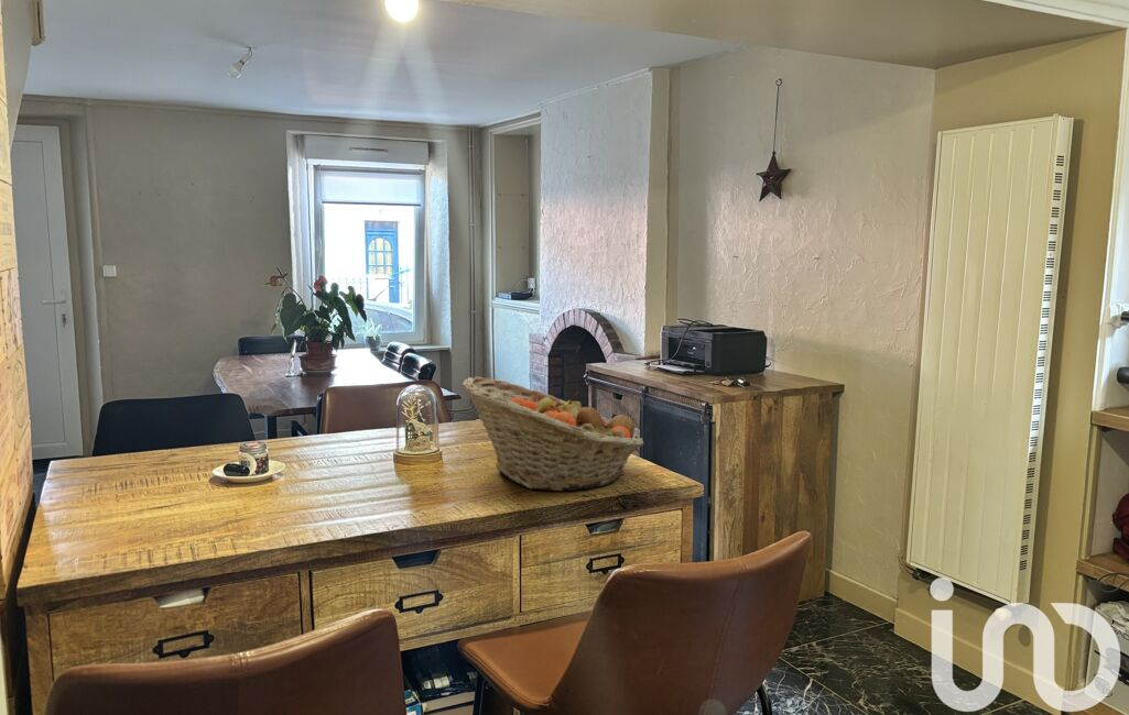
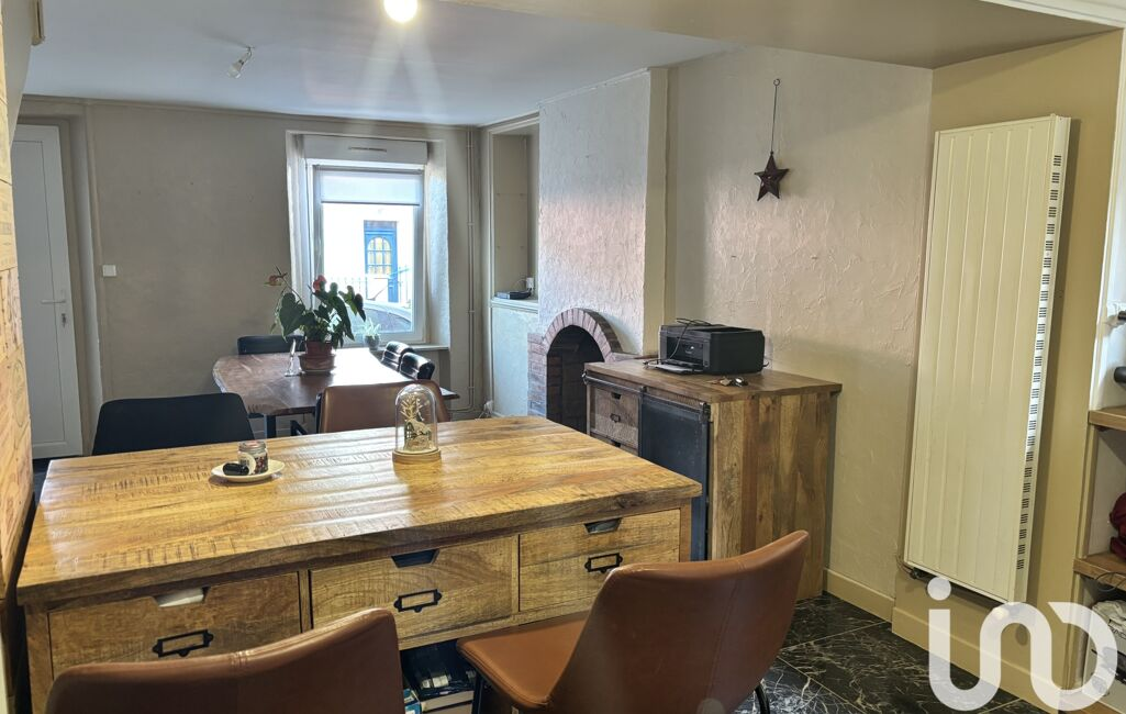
- fruit basket (550, 426)
